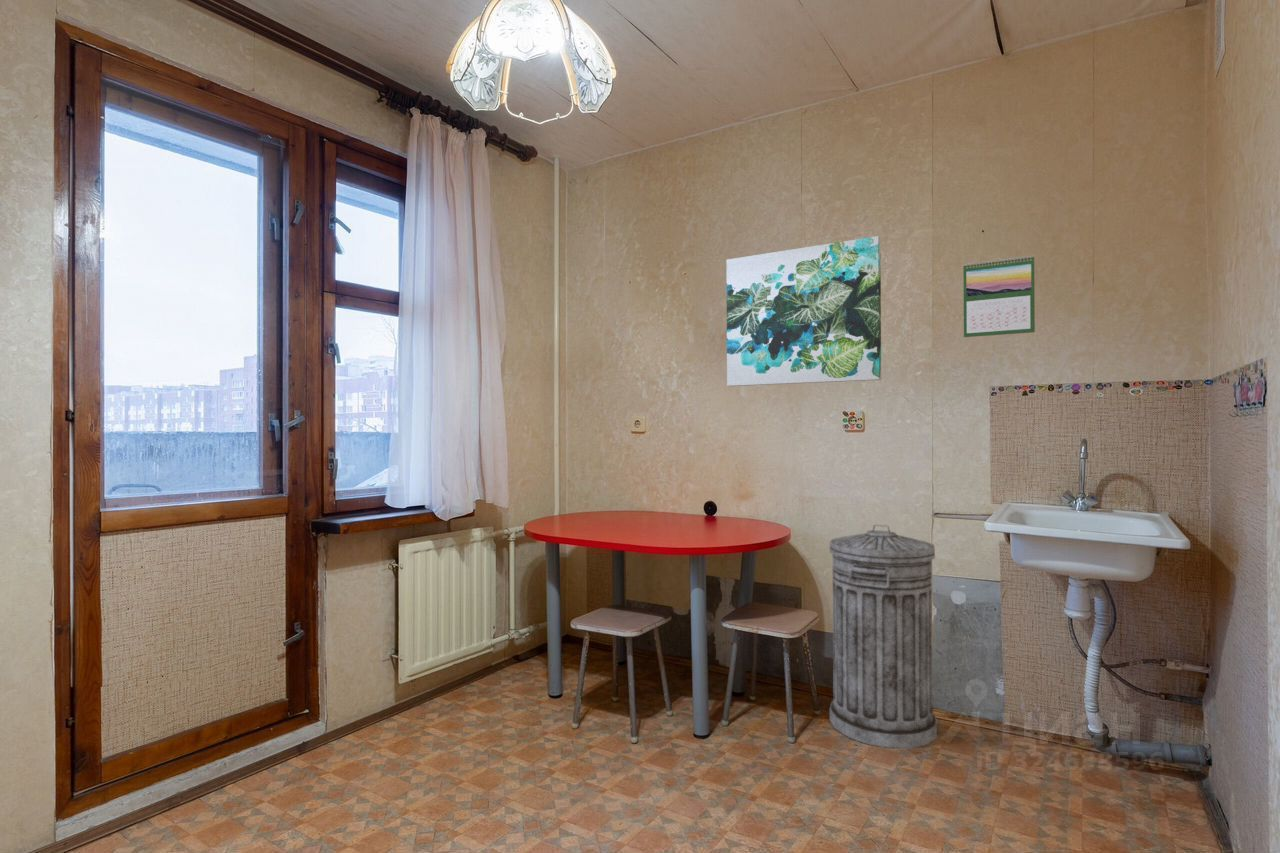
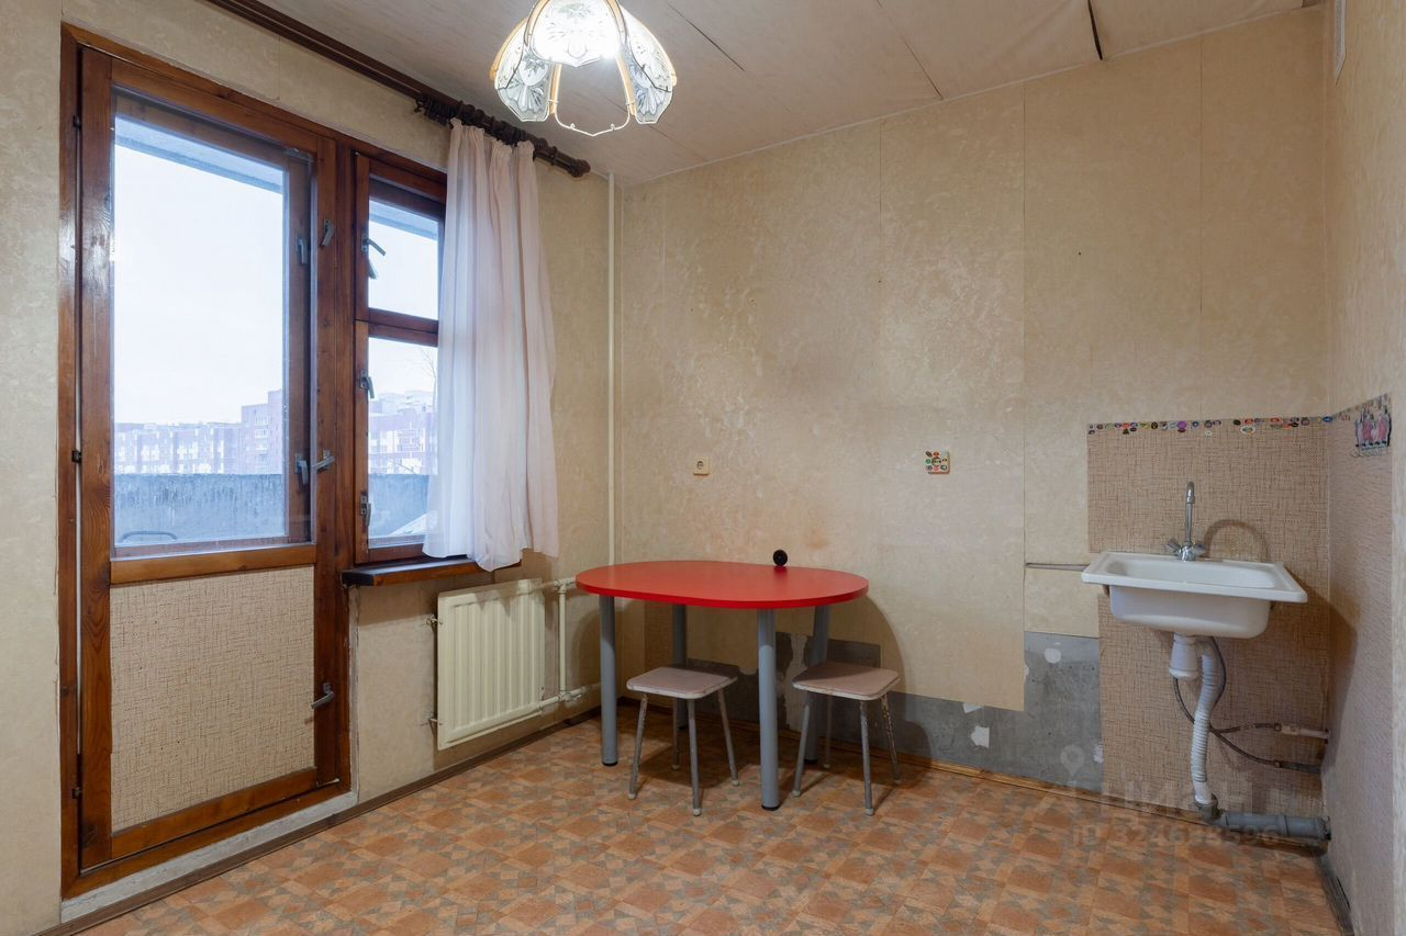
- trash can (881, 624)
- calendar (998, 296)
- wall art (799, 316)
